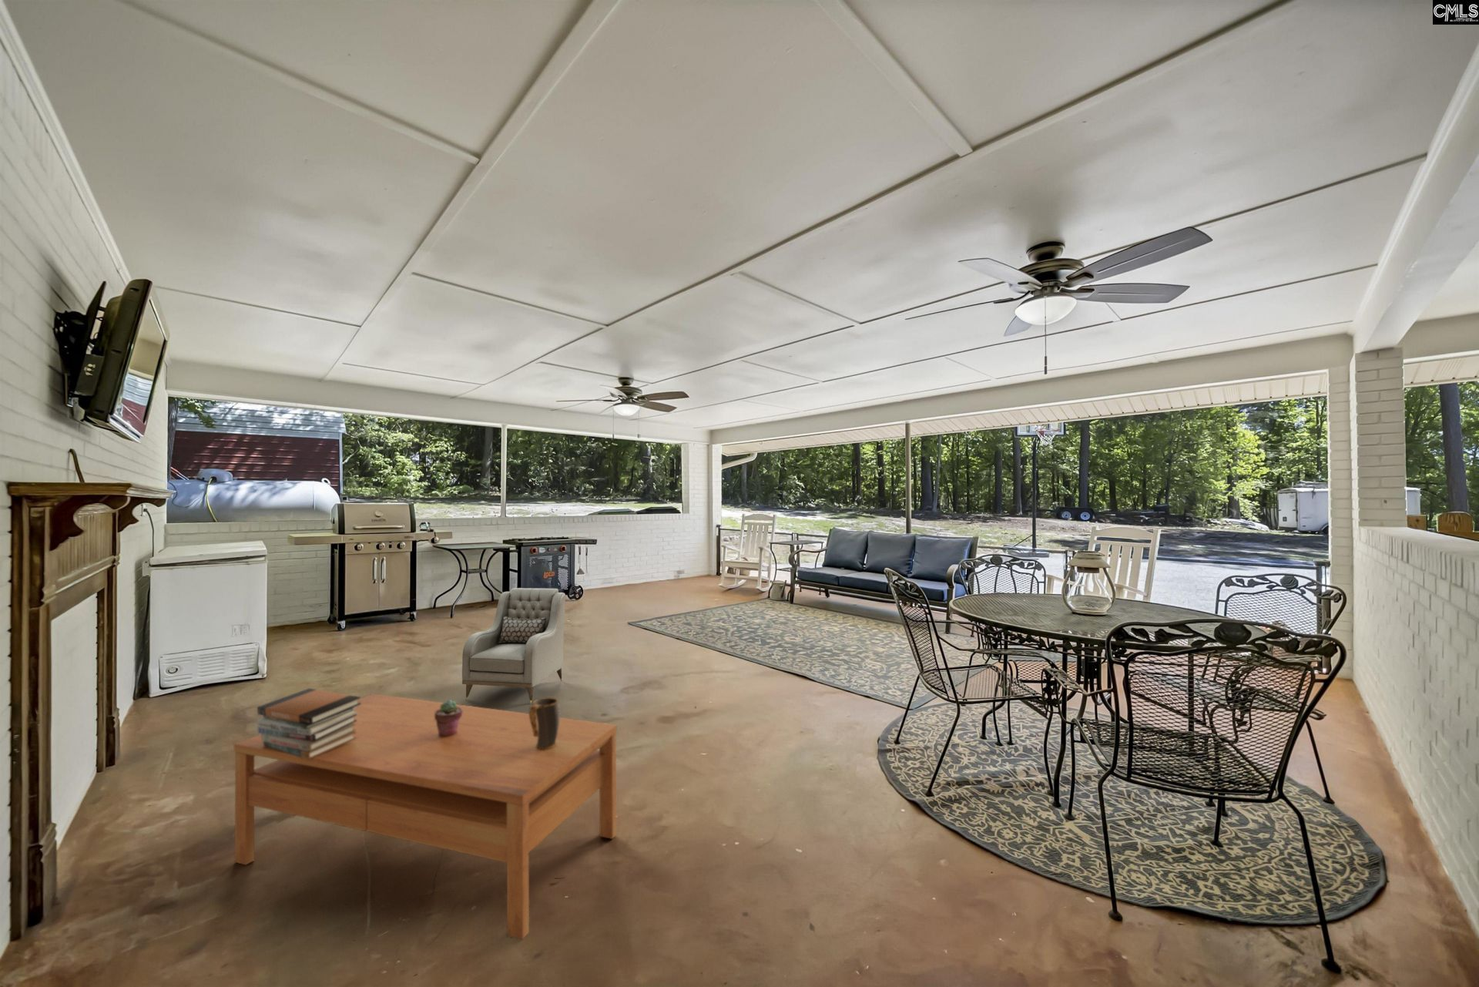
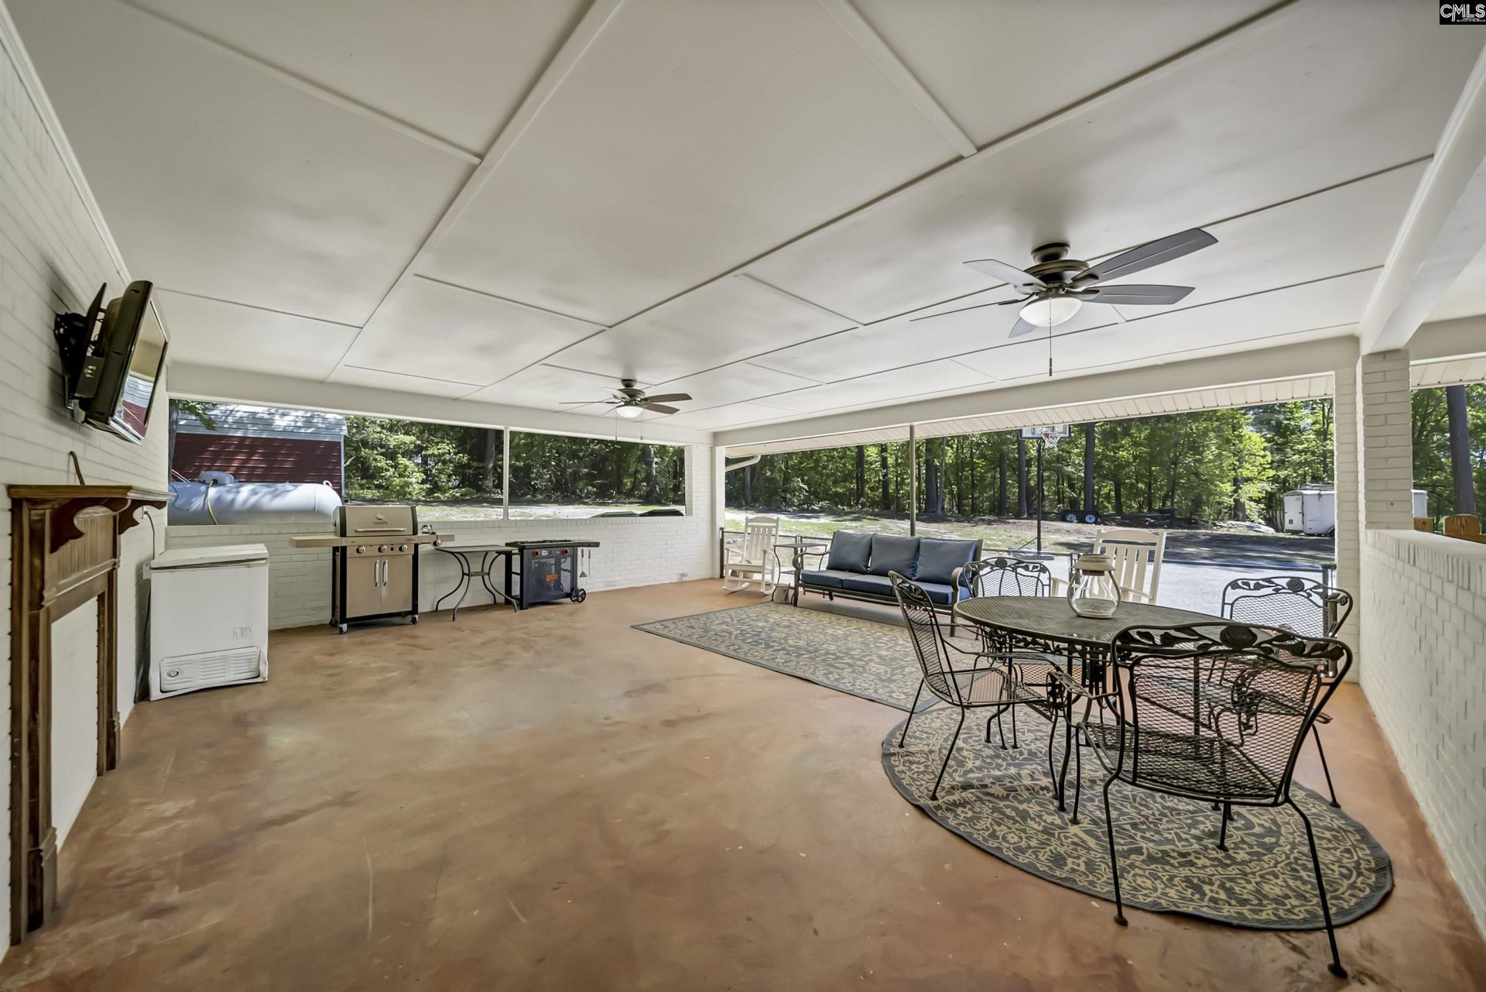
- potted succulent (448, 716)
- book stack (311, 722)
- mug (543, 724)
- coffee table (432, 791)
- armchair (516, 625)
